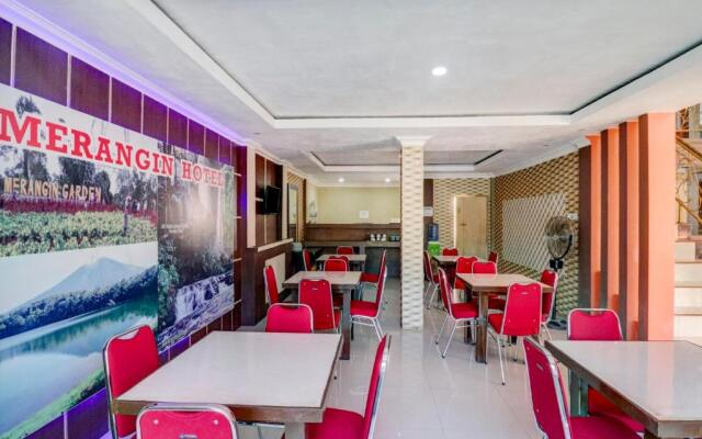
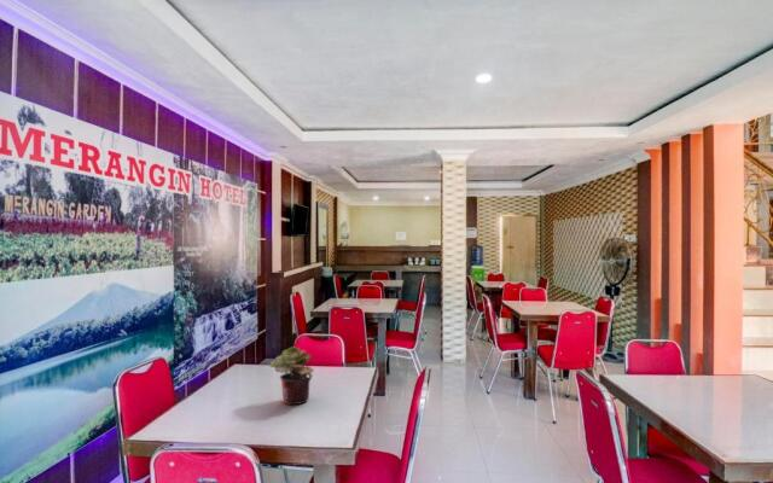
+ potted plant (291, 373)
